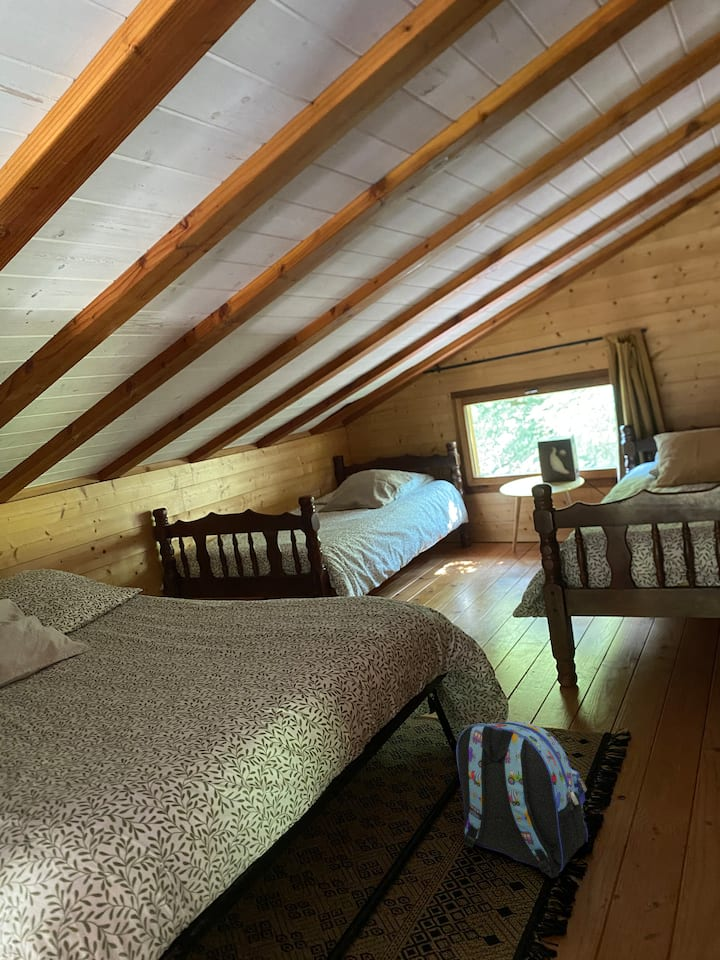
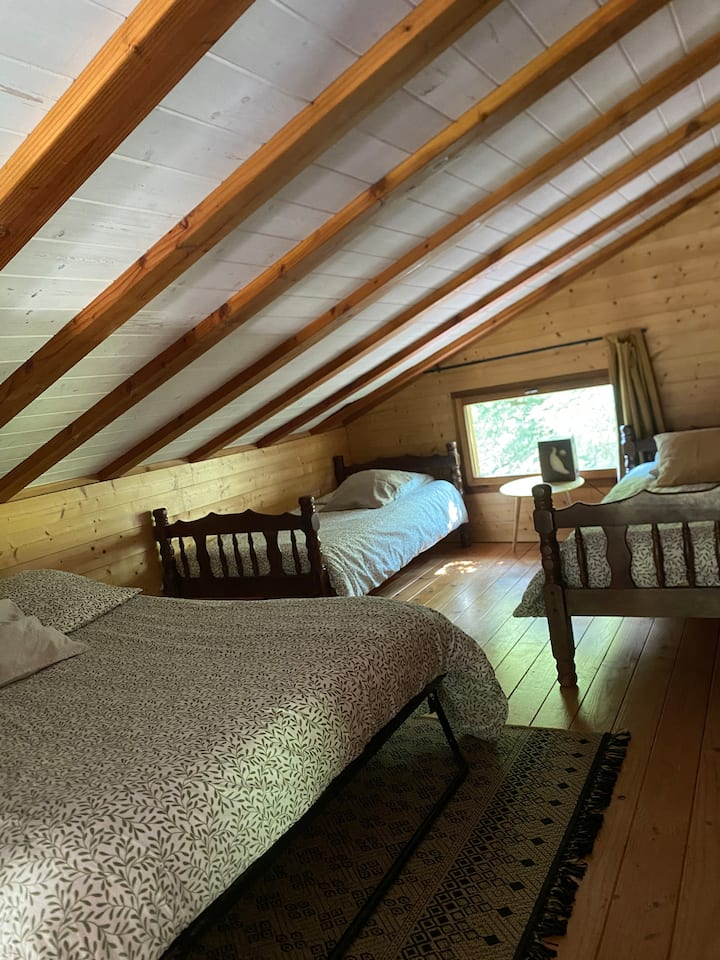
- backpack (519, 781)
